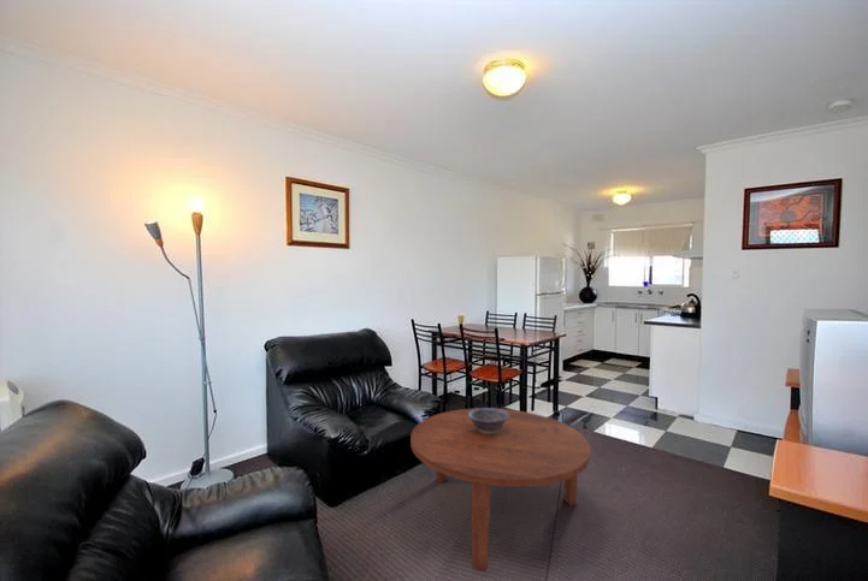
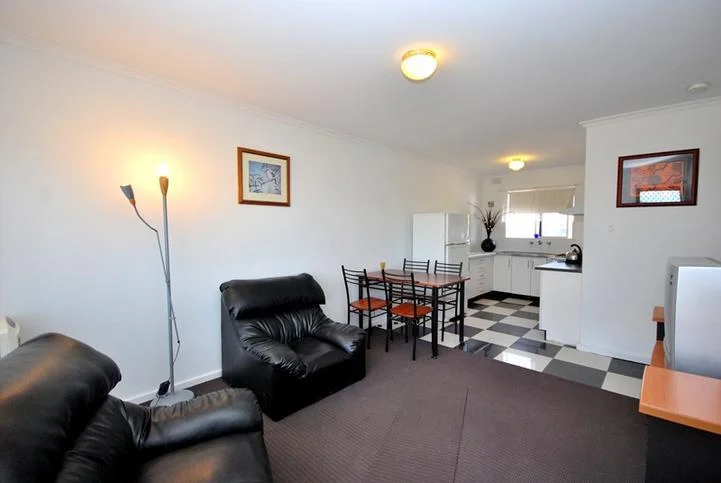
- coffee table (496, 473)
- decorative bowl (488, 421)
